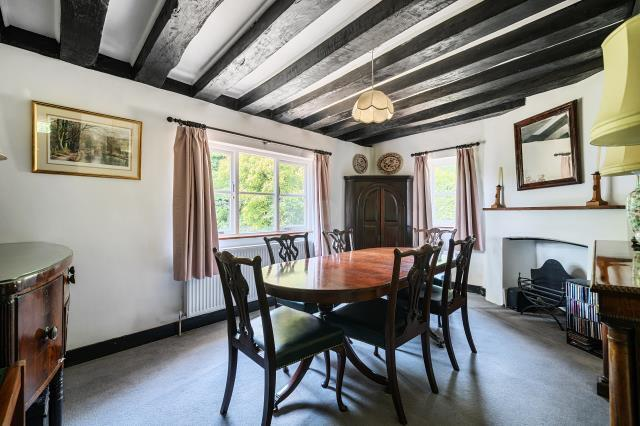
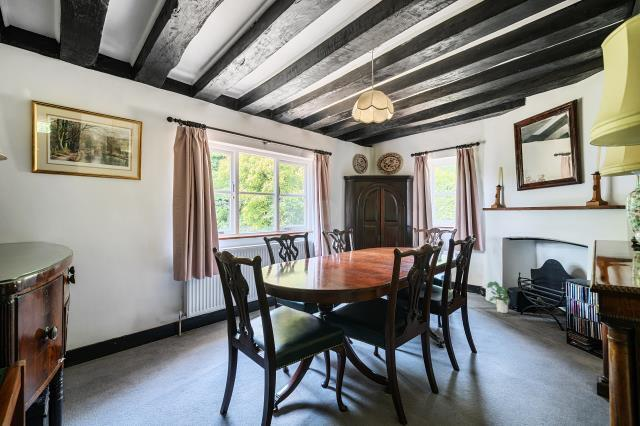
+ potted plant (499, 296)
